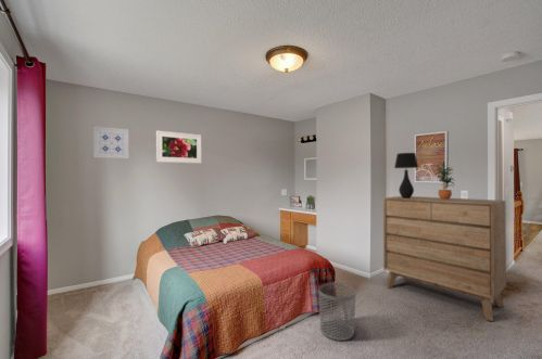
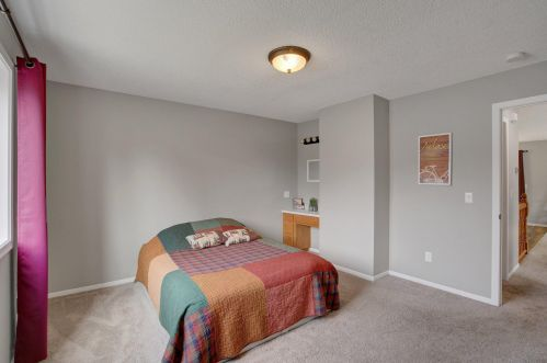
- table lamp (406, 176)
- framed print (179, 148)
- dresser (439, 247)
- waste bin (336, 310)
- potted plant (443, 180)
- wall art (111, 143)
